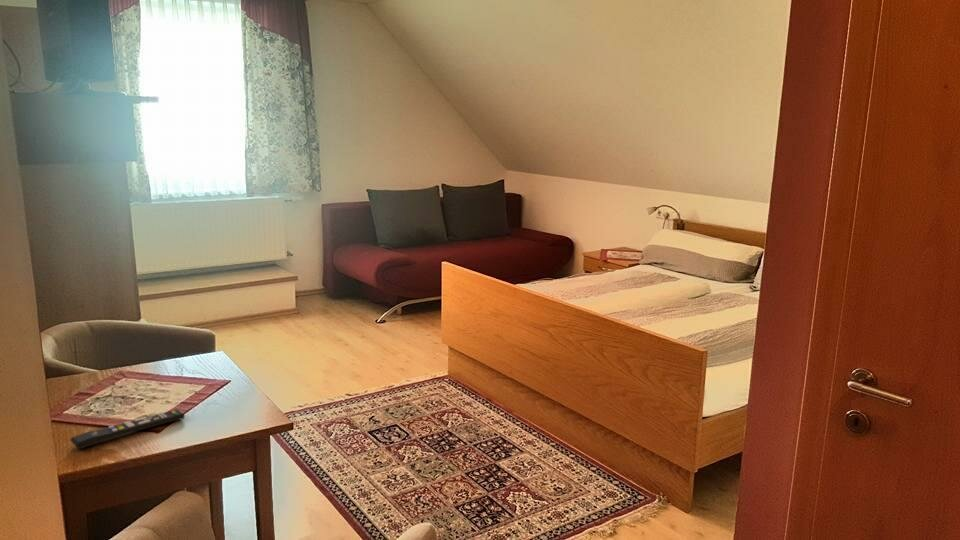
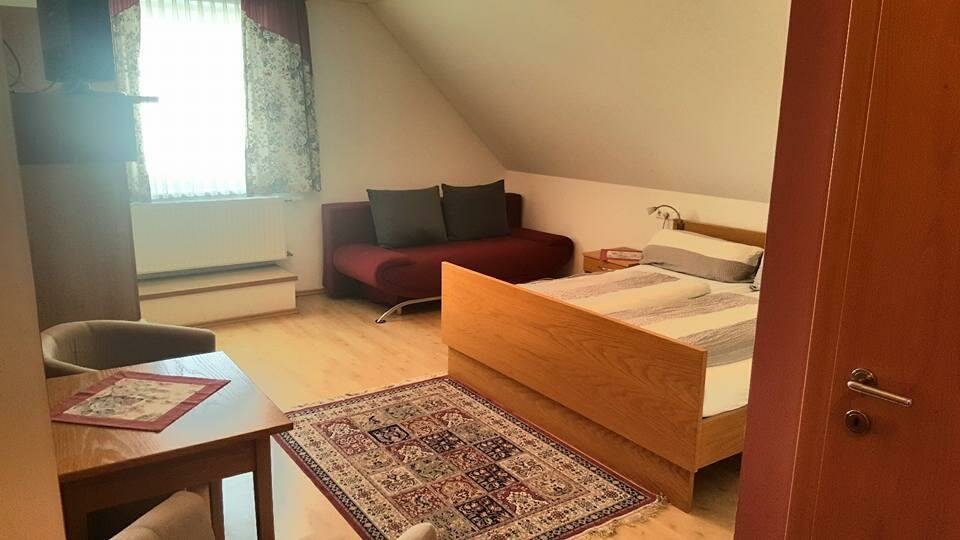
- remote control (130, 427)
